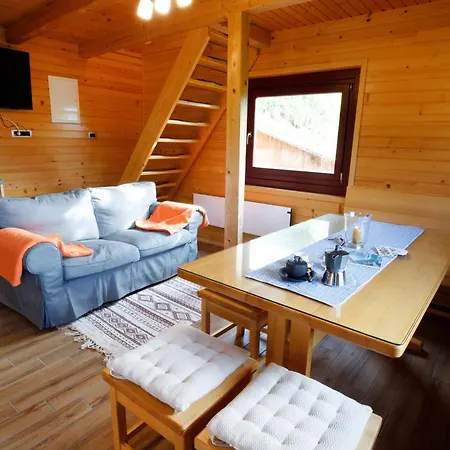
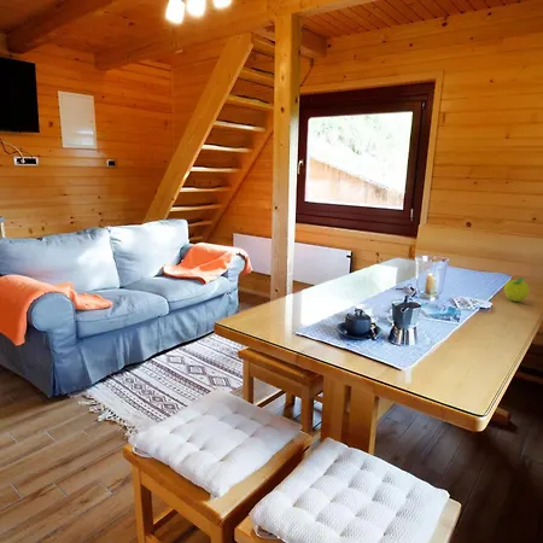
+ fruit (516, 288)
